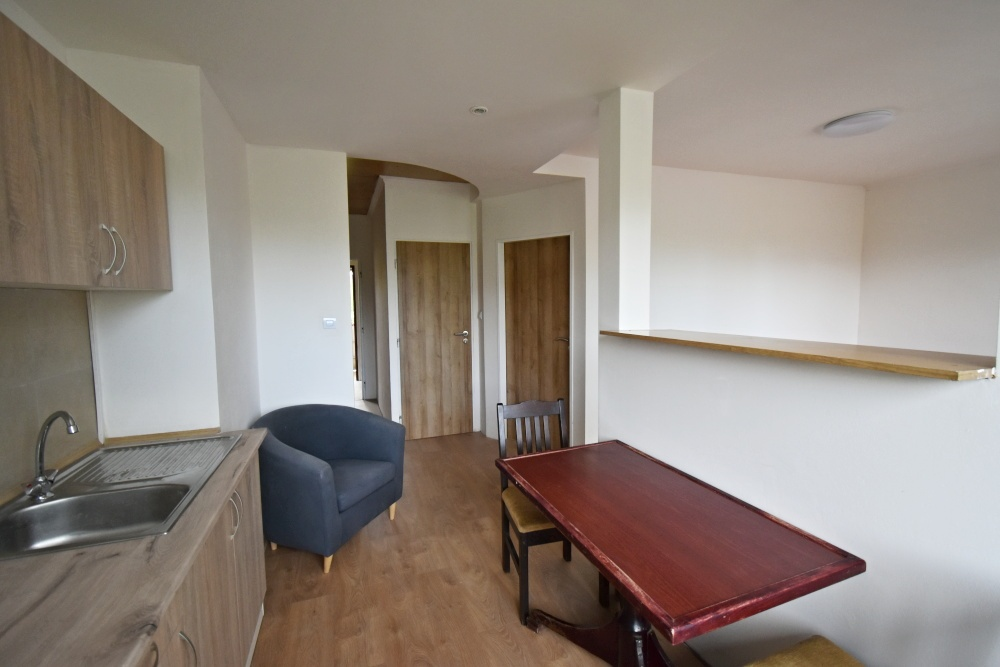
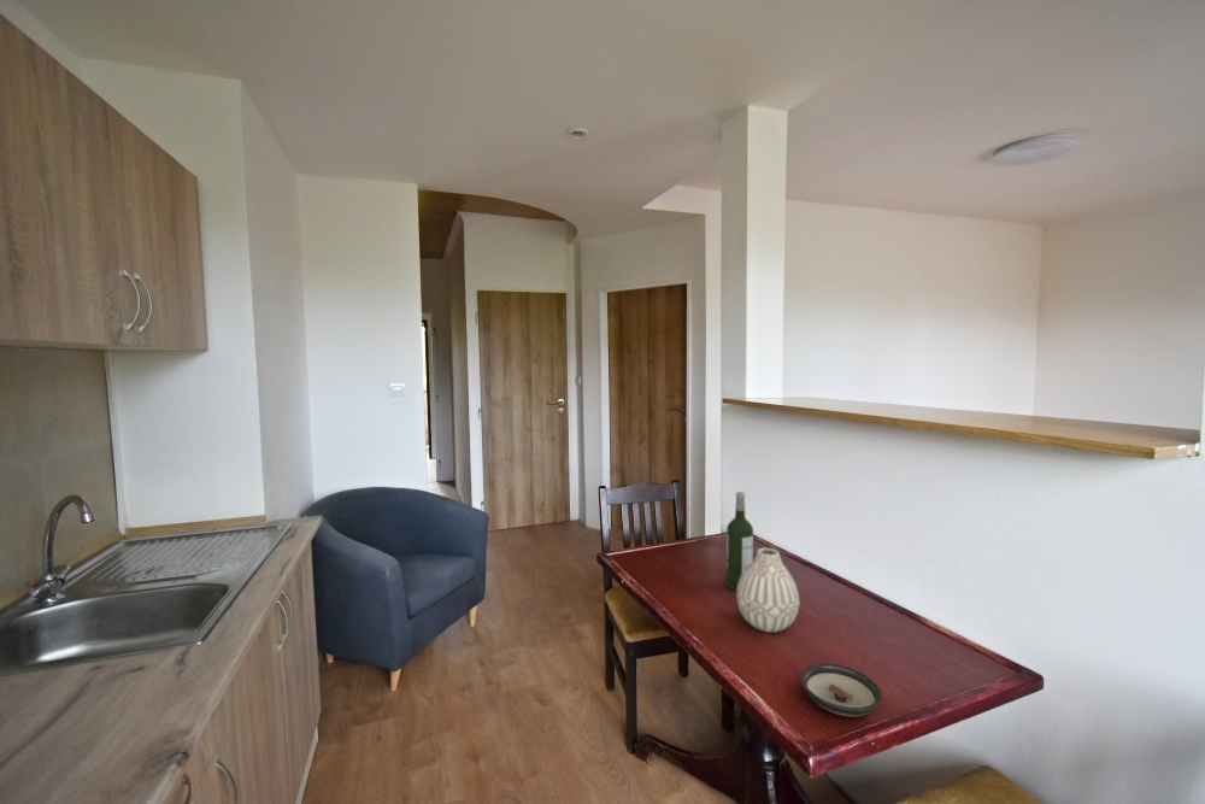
+ vase (768, 587)
+ wine bottle (740, 539)
+ saucer (839, 693)
